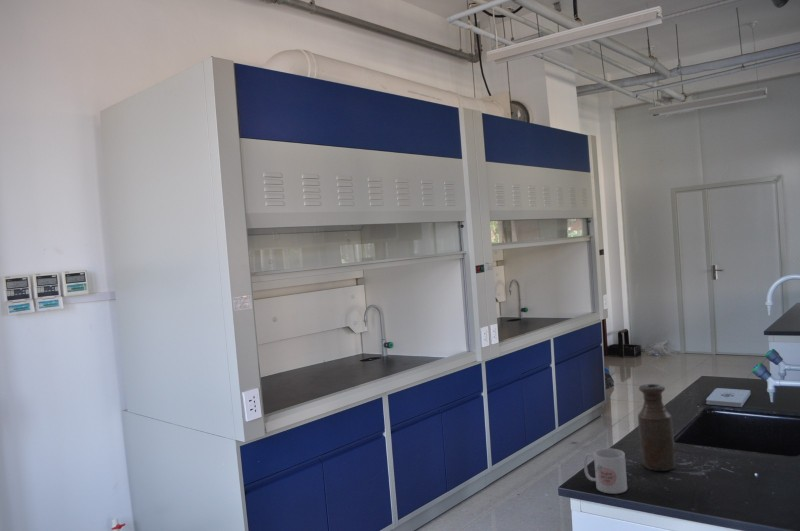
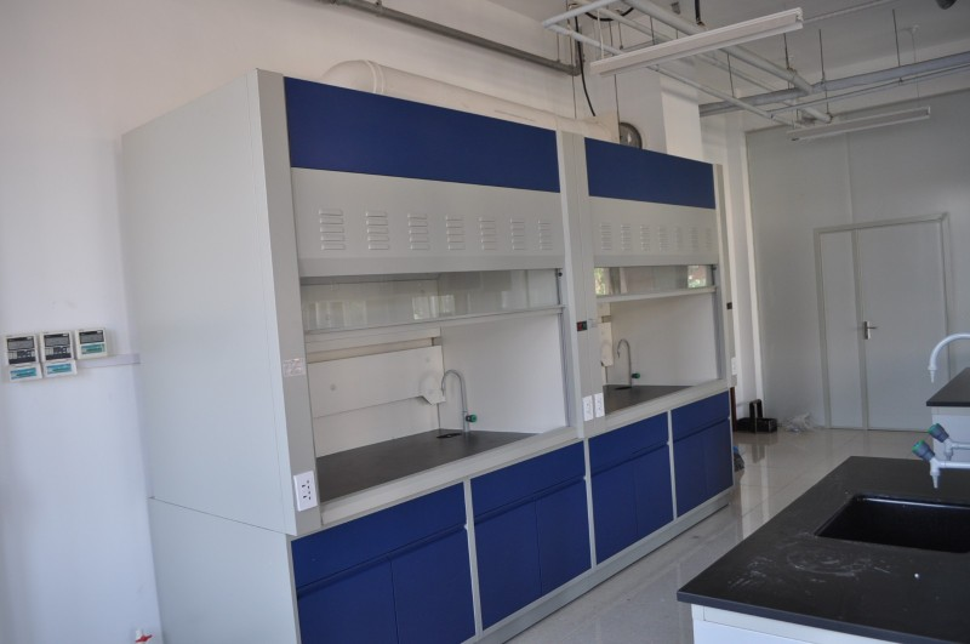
- mug (604, 469)
- bottle (655, 426)
- notepad (728, 397)
